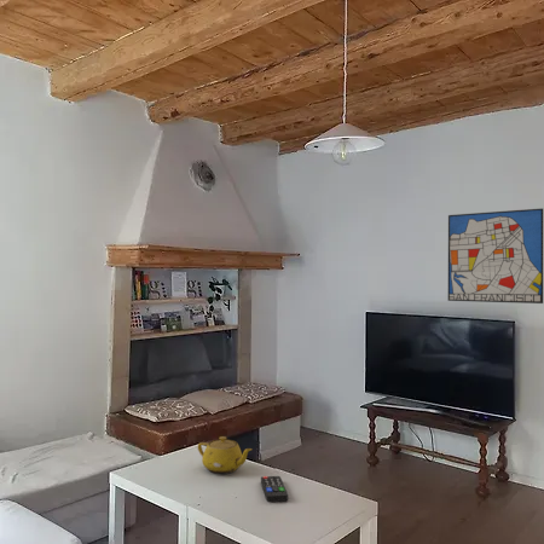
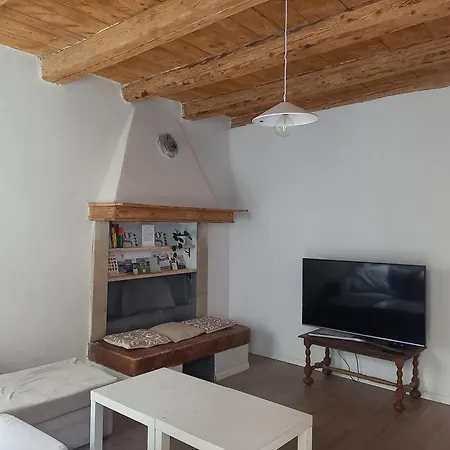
- wall art (492, 256)
- teapot (224, 453)
- remote control (273, 487)
